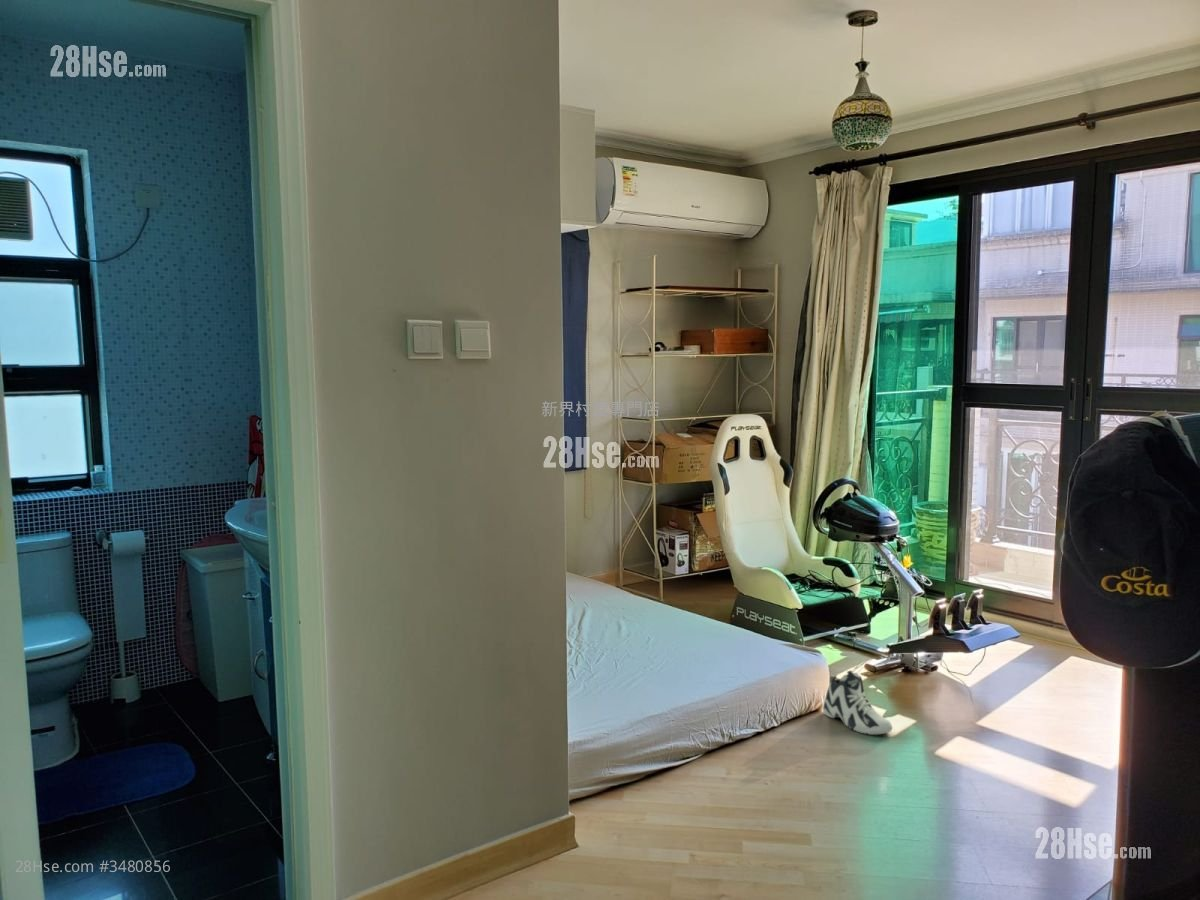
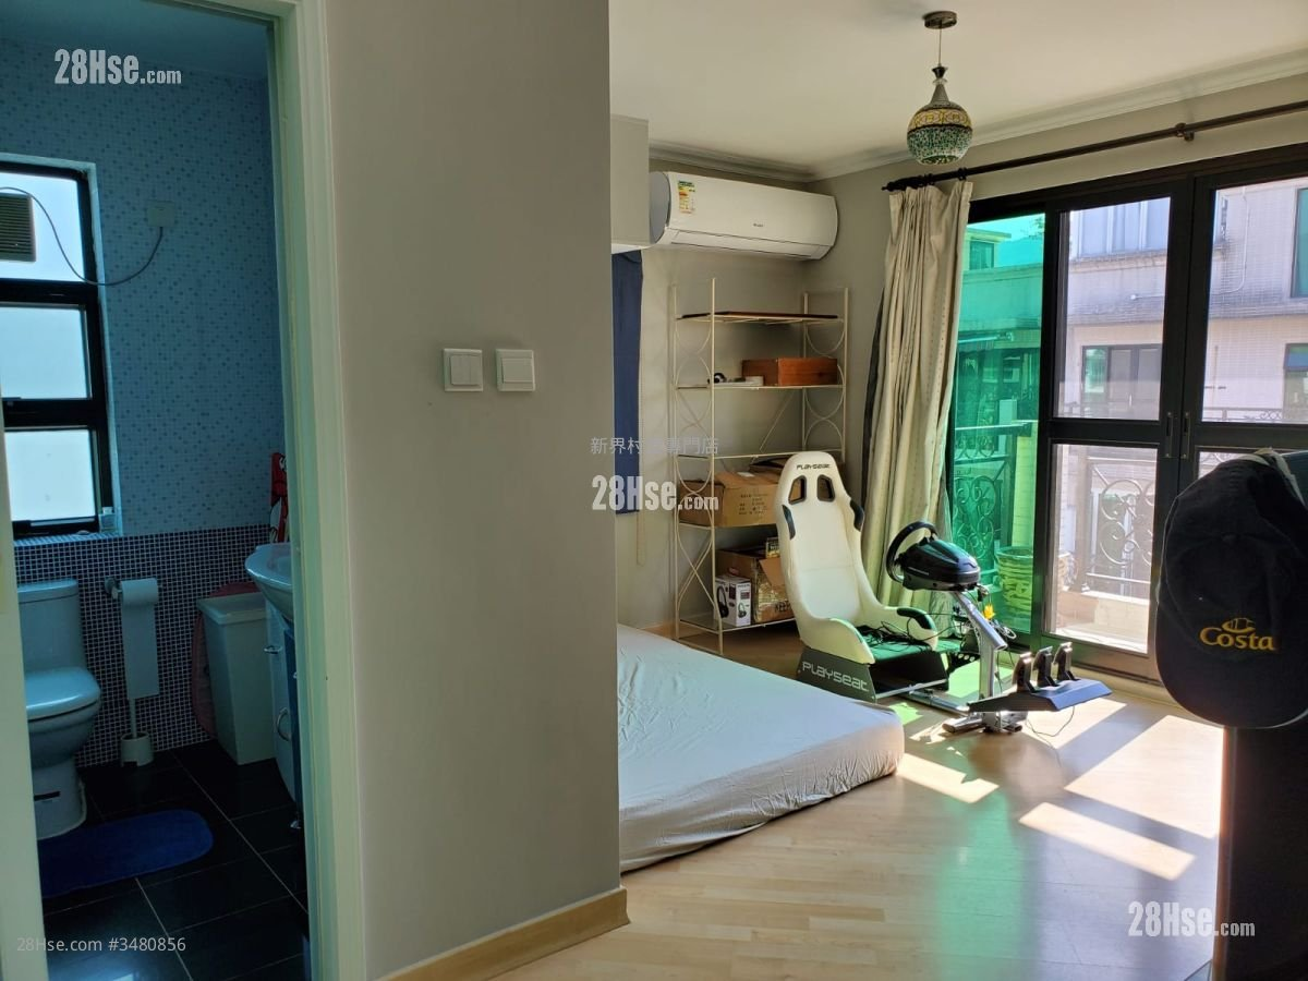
- sneaker (857, 699)
